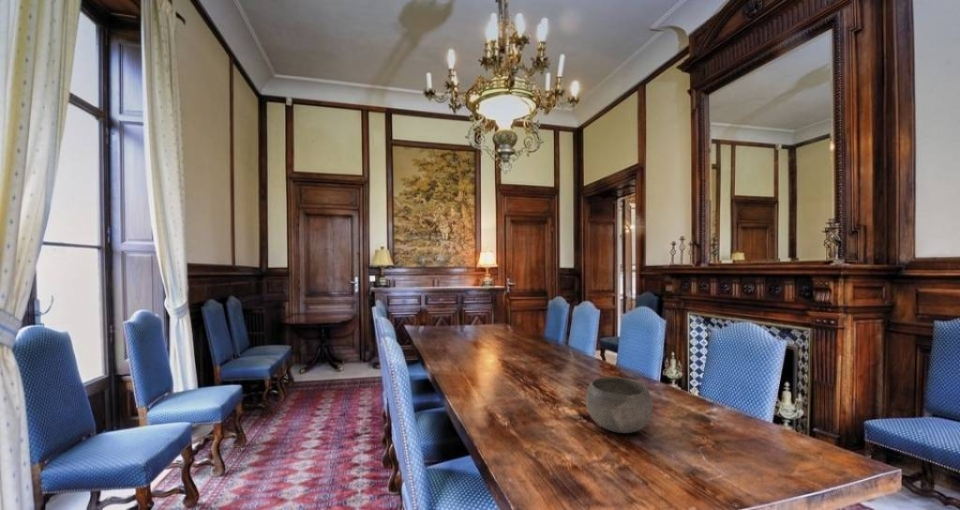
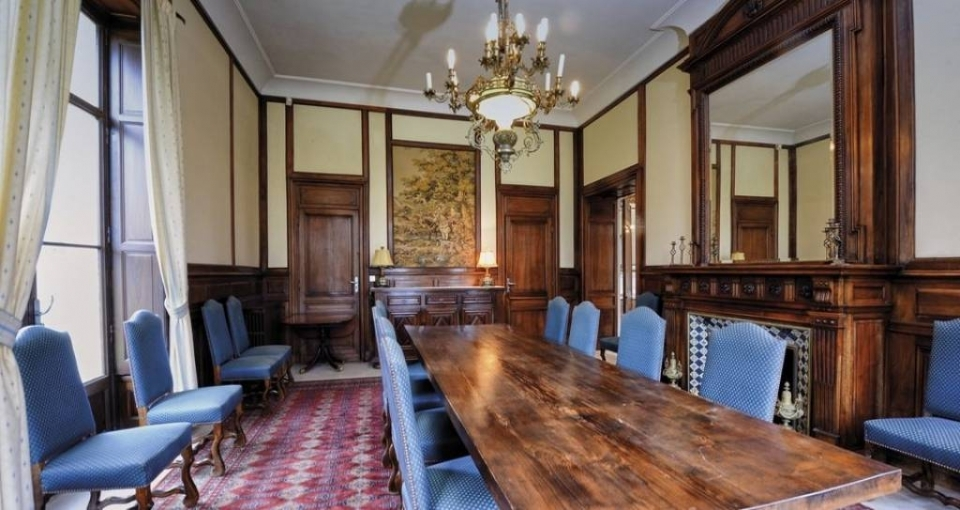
- bowl (618, 406)
